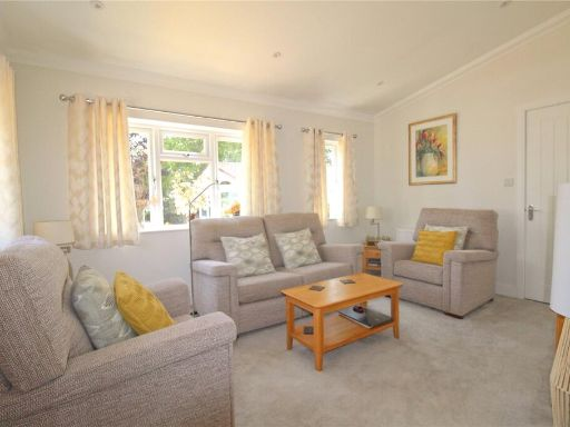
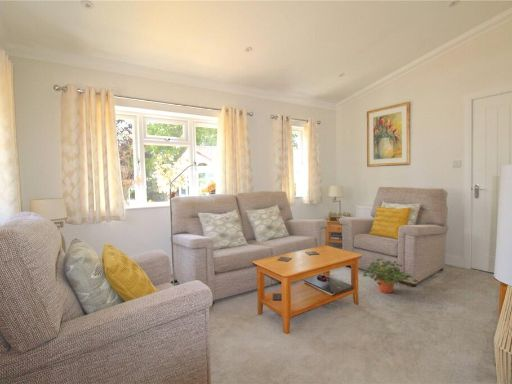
+ potted plant (389, 278)
